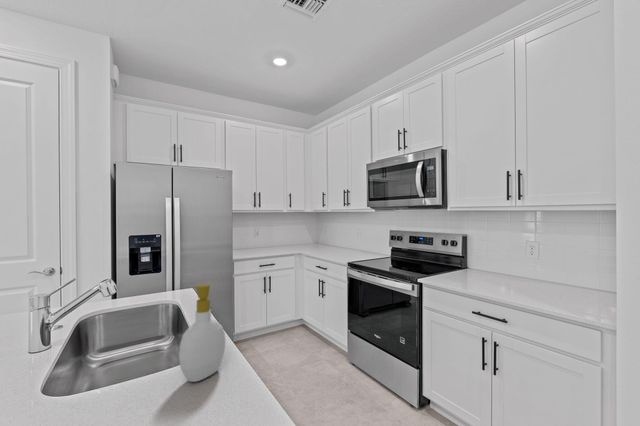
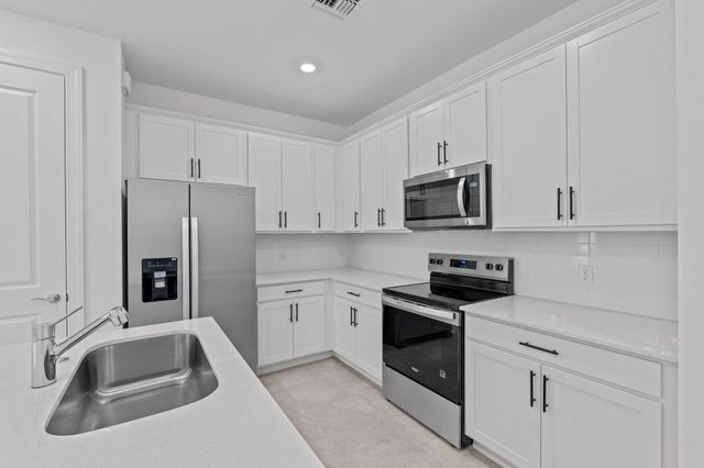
- soap bottle (202, 329)
